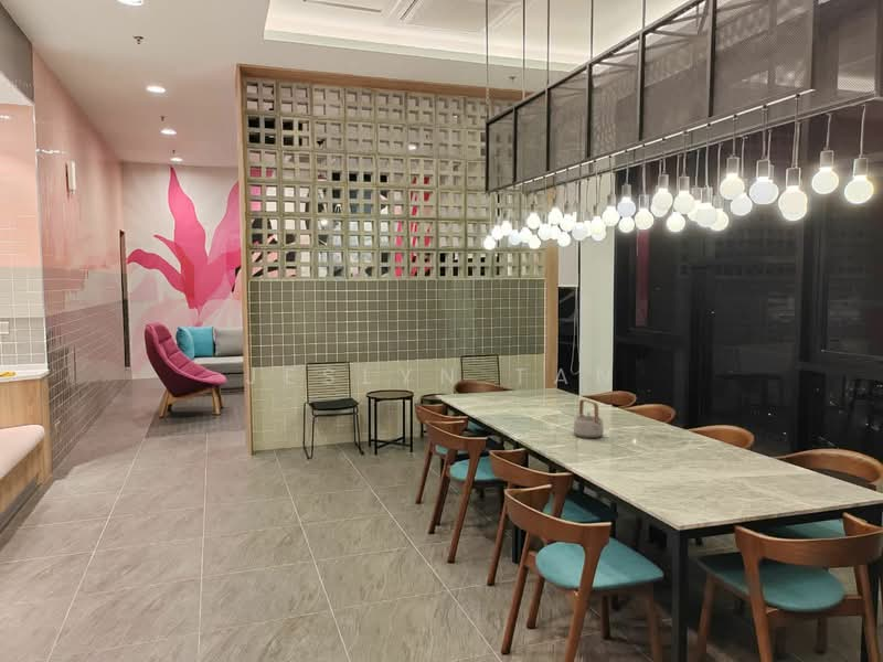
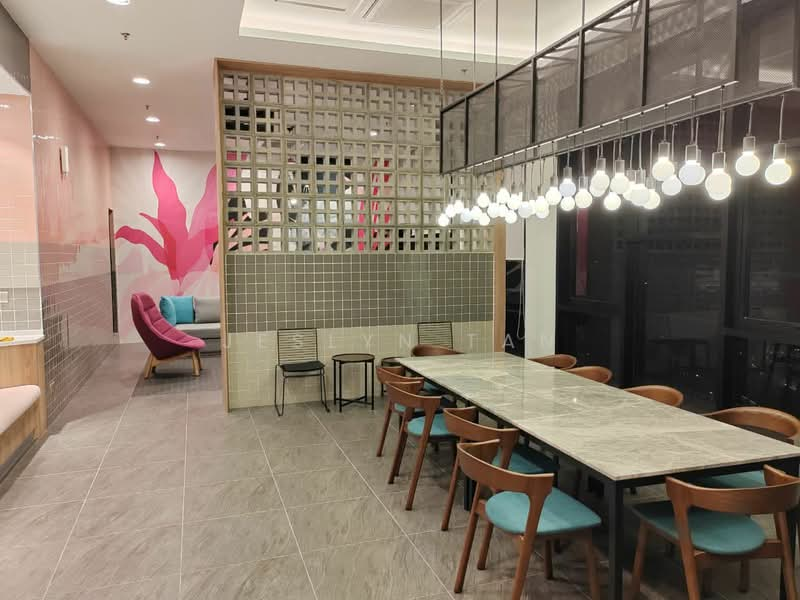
- teapot (589, 418)
